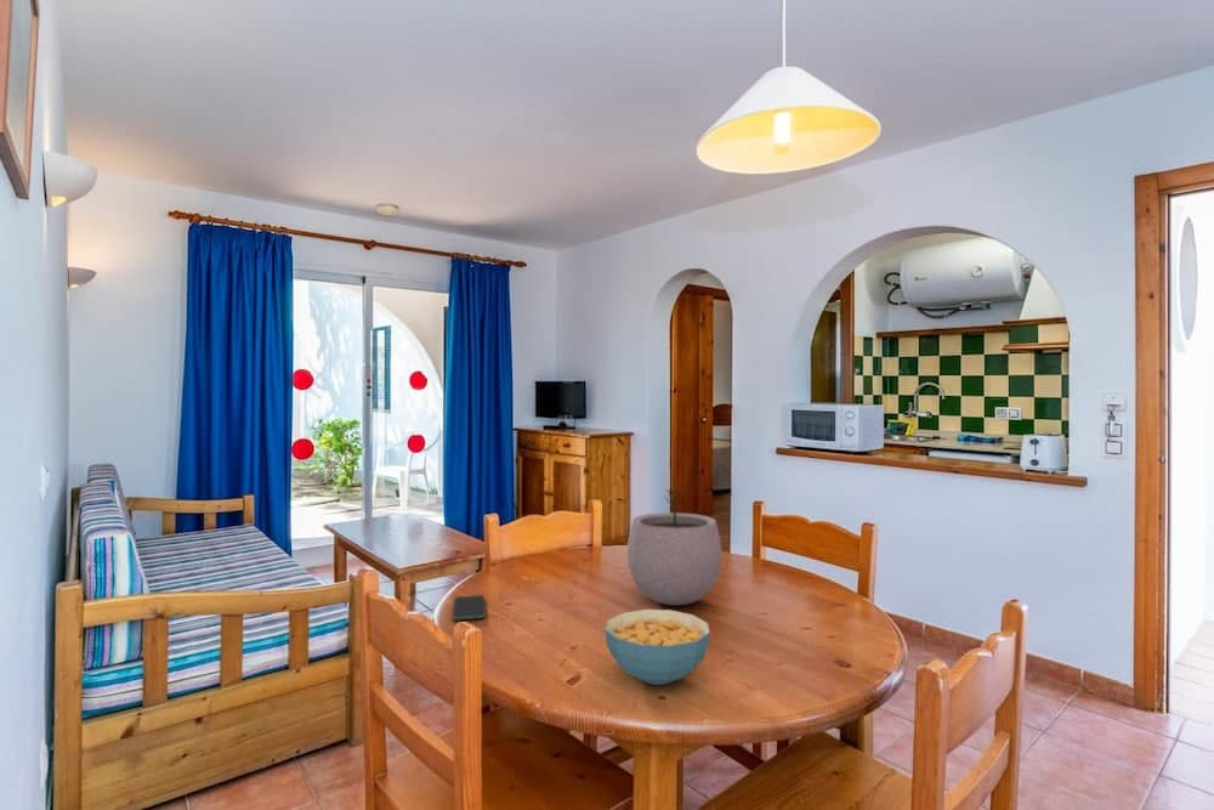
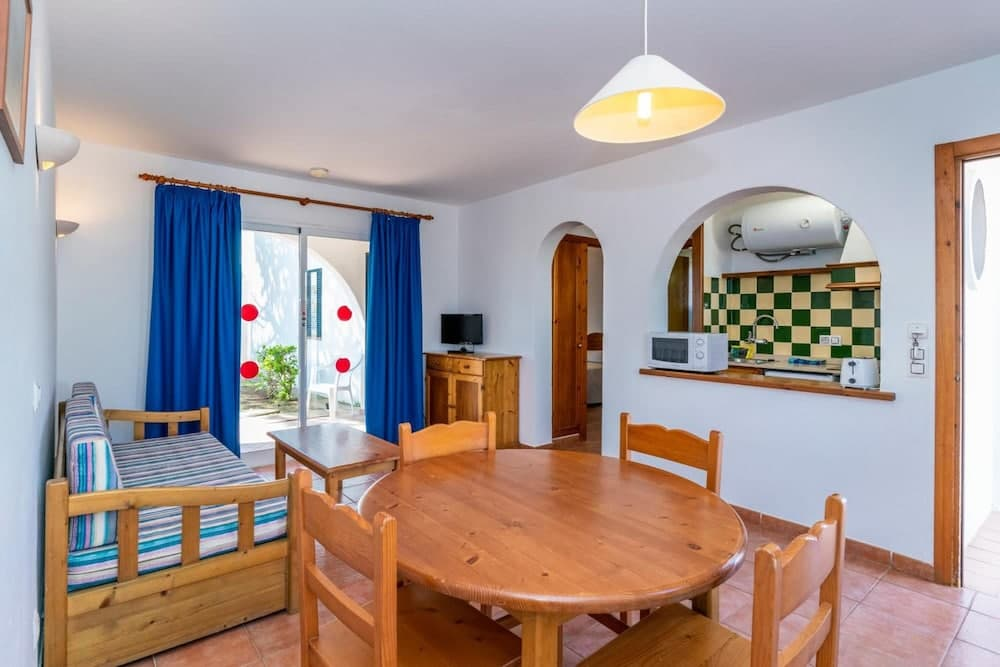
- cereal bowl (657, 651)
- smartphone (469, 606)
- plant pot (674, 542)
